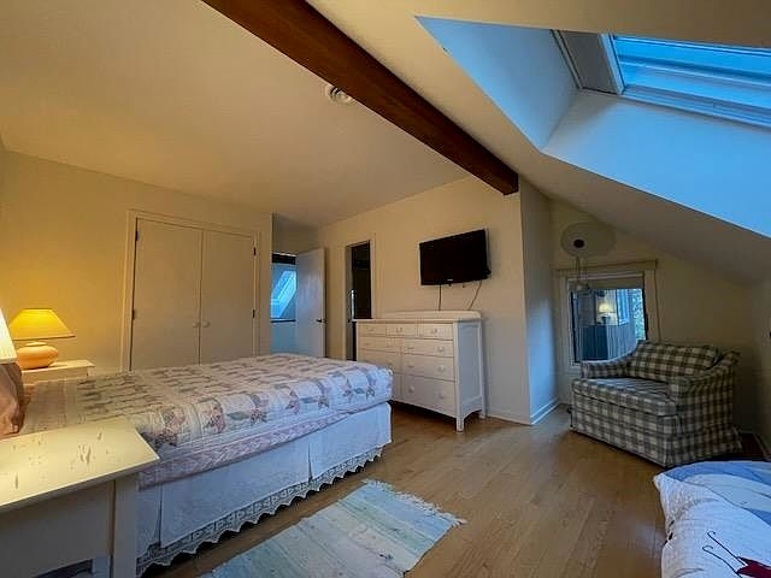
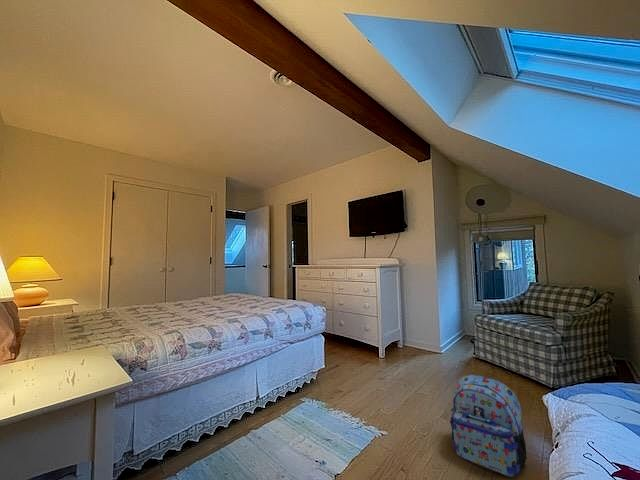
+ backpack (484, 417)
